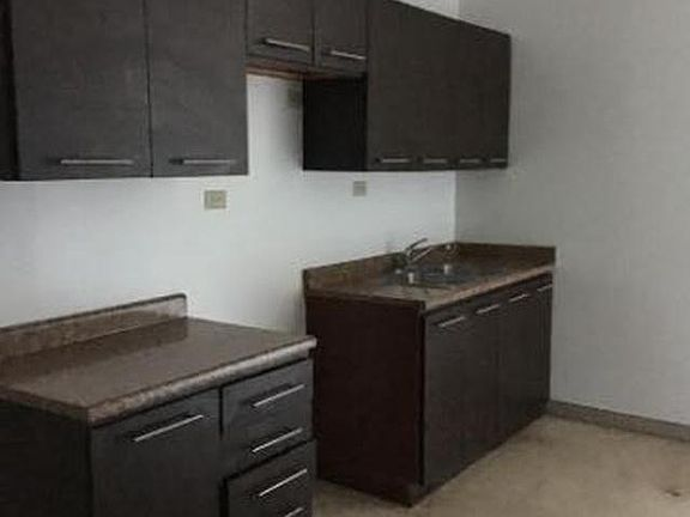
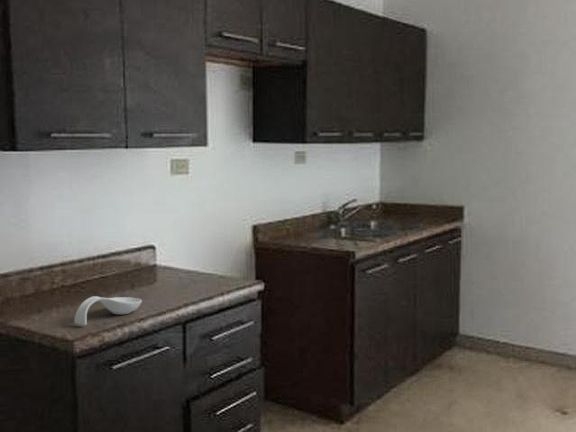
+ spoon rest (109, 305)
